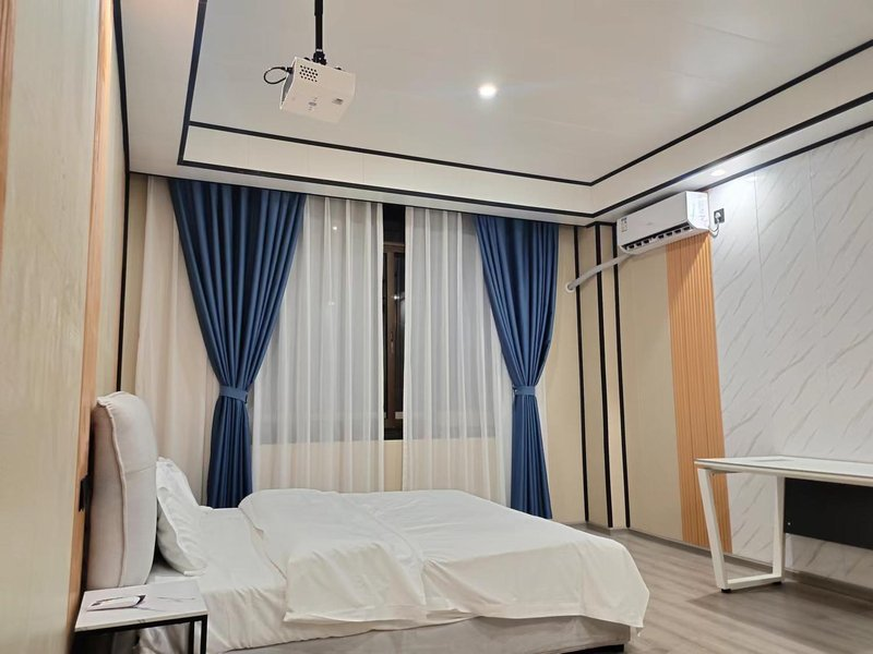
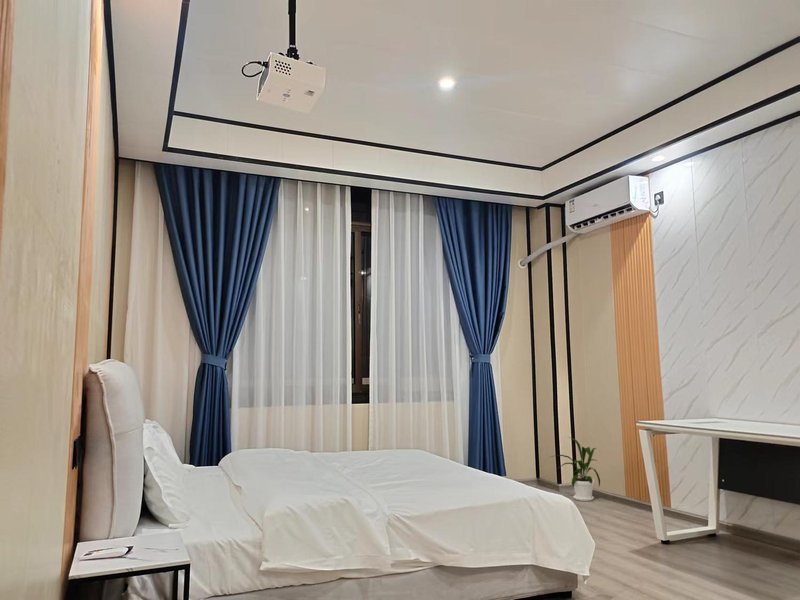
+ house plant (580, 469)
